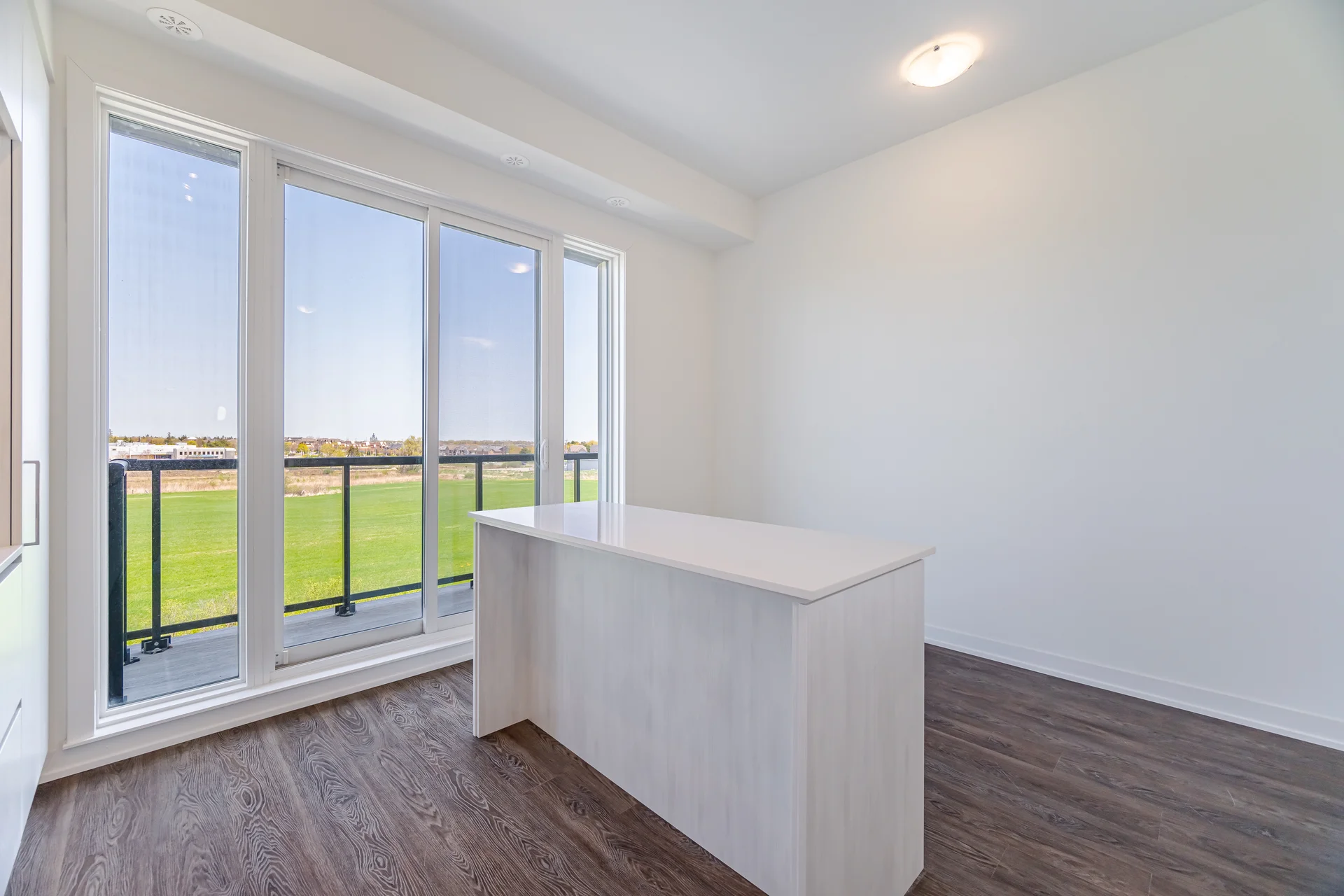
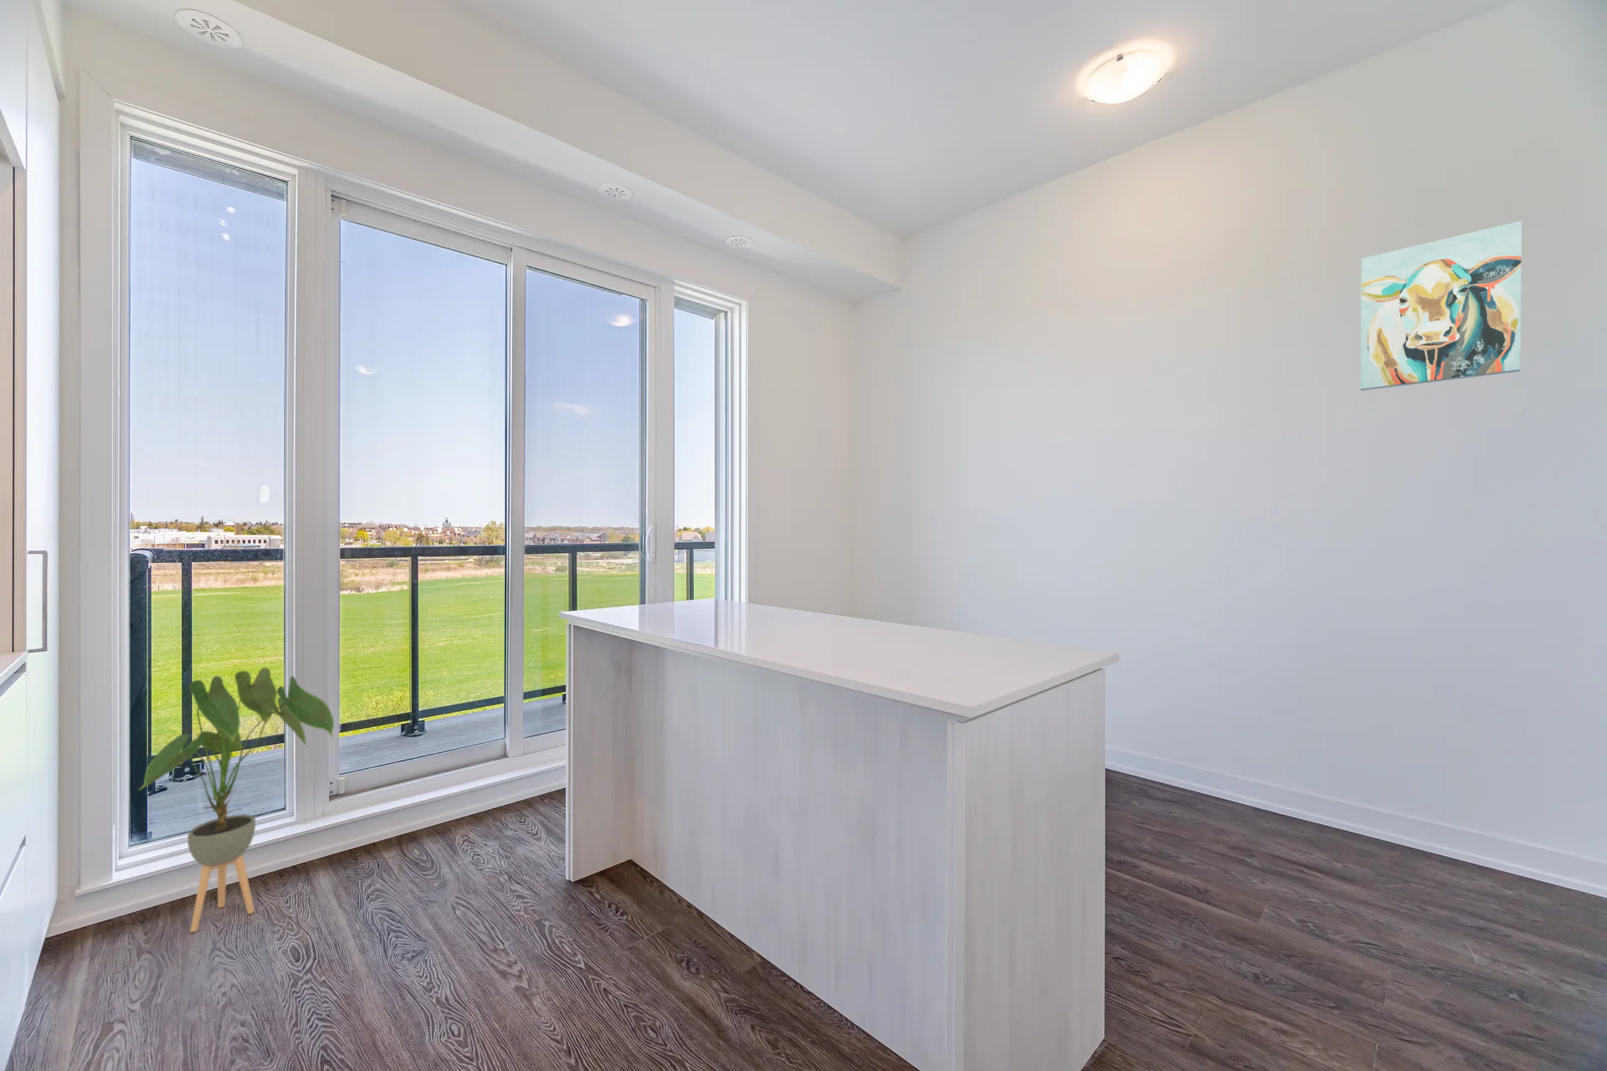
+ house plant (236, 790)
+ wall art (1435, 311)
